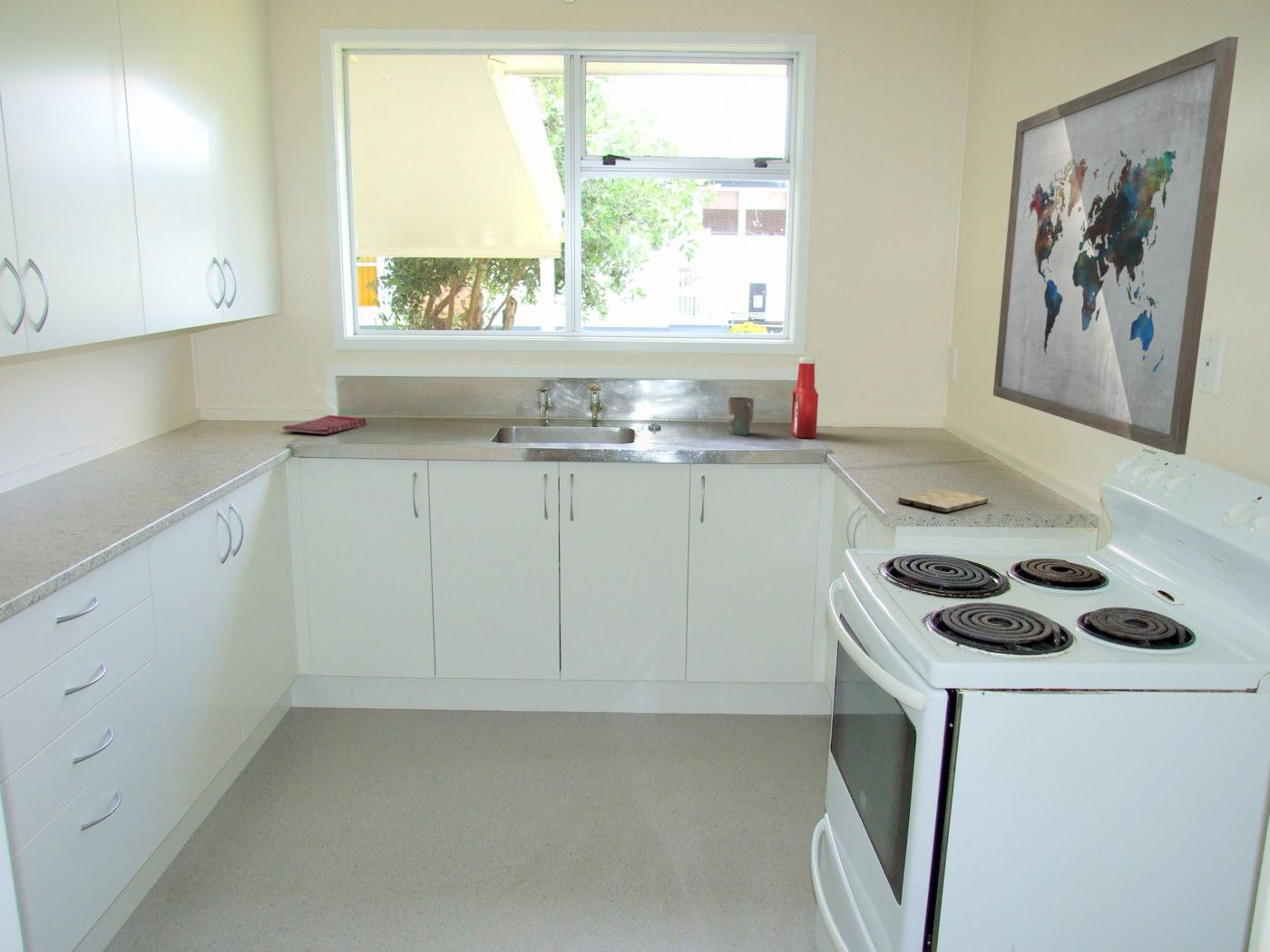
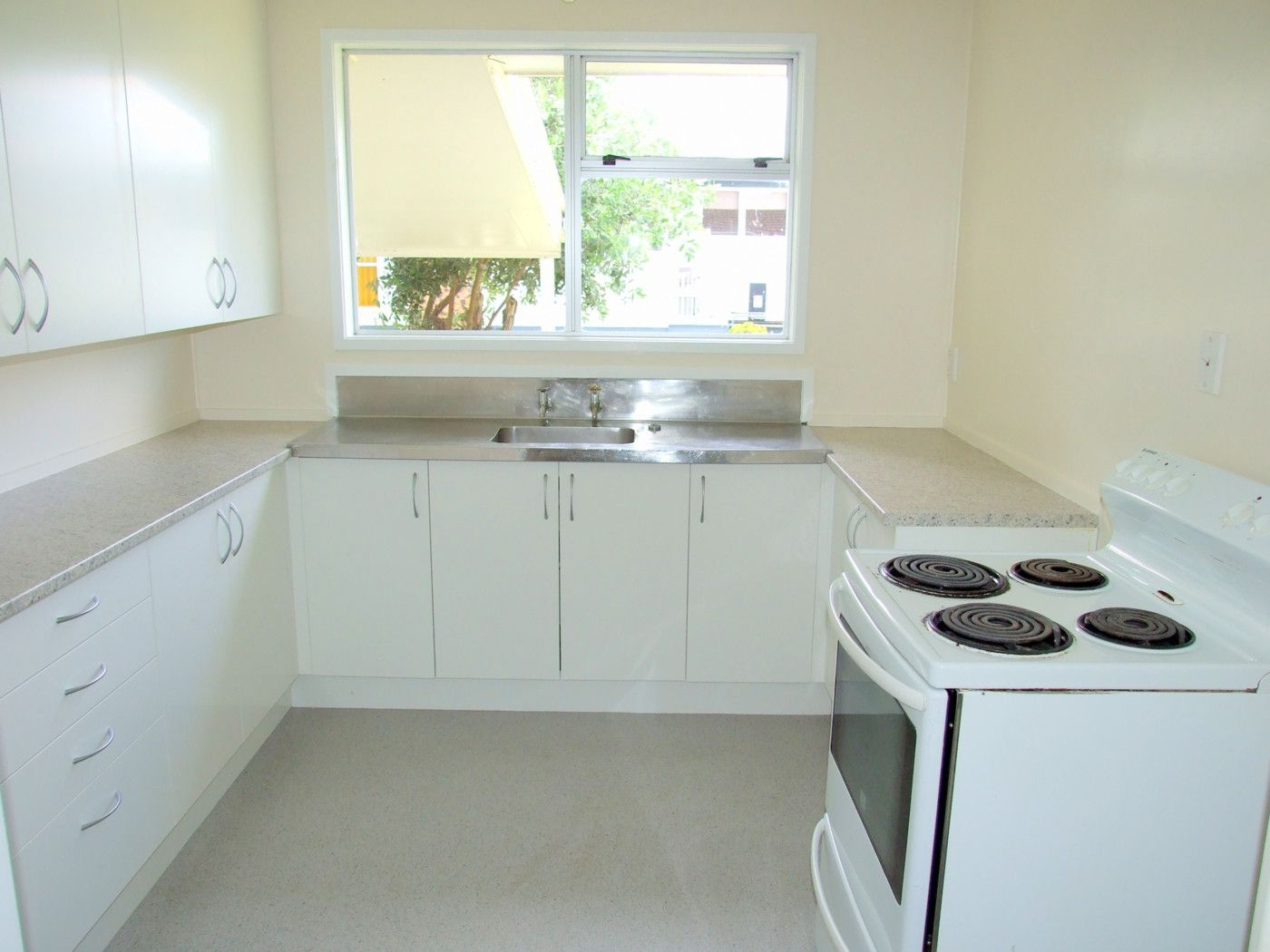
- wall art (1086, 258)
- cutting board (943, 500)
- mug (743, 417)
- dish towel (326, 424)
- soap bottle (805, 396)
